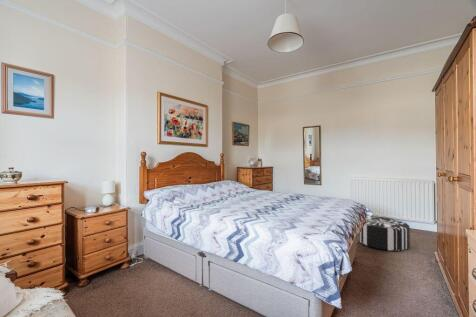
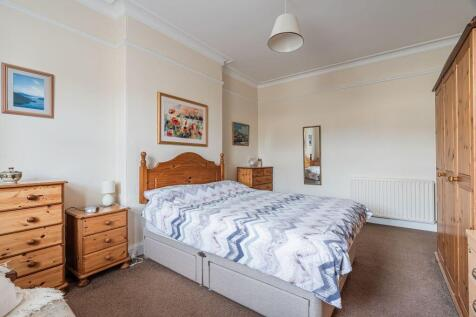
- pouf (381, 232)
